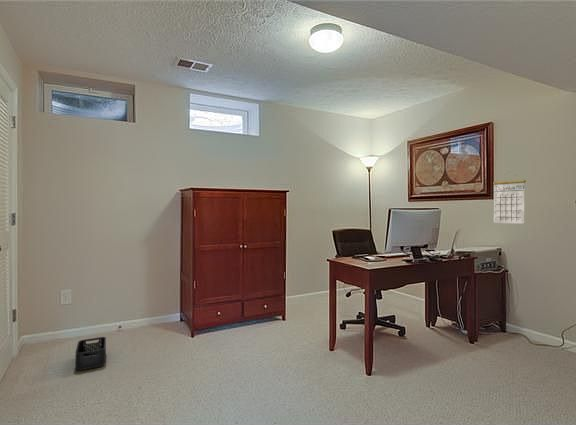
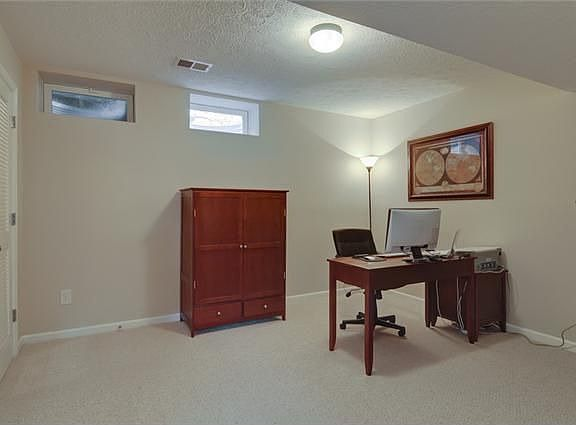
- calendar (508, 197)
- storage bin (91, 352)
